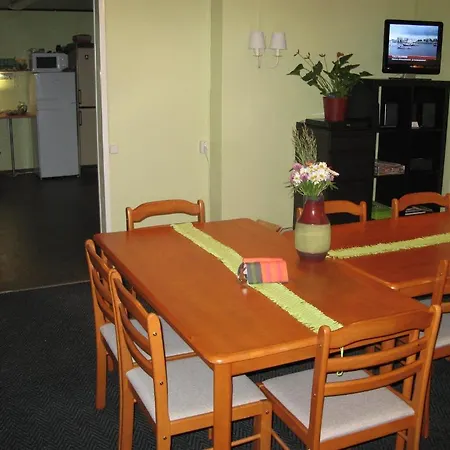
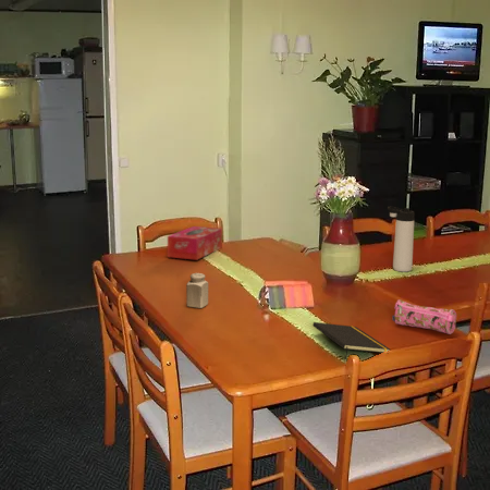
+ thermos bottle (400, 238)
+ notepad (350, 336)
+ salt shaker (197, 290)
+ pencil case (425, 316)
+ tissue box (195, 242)
